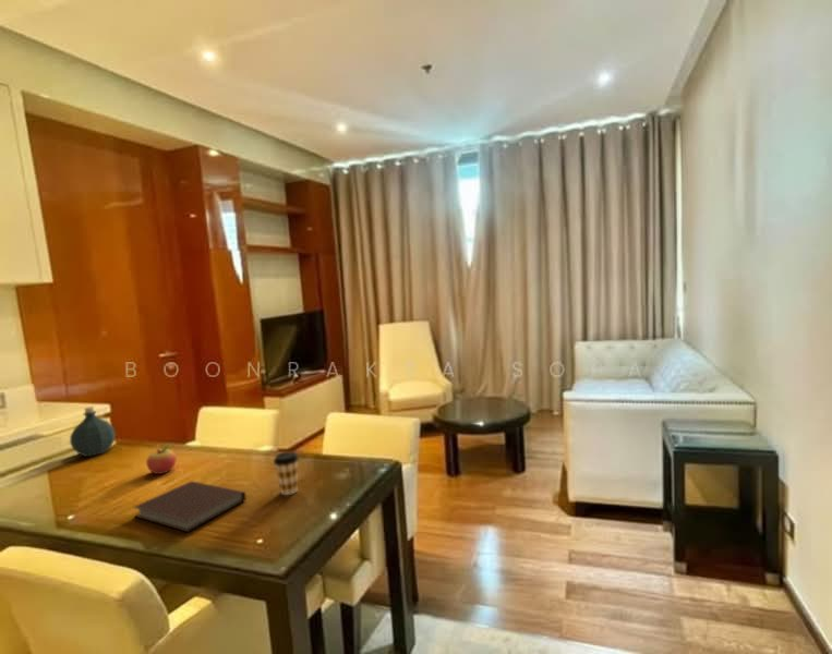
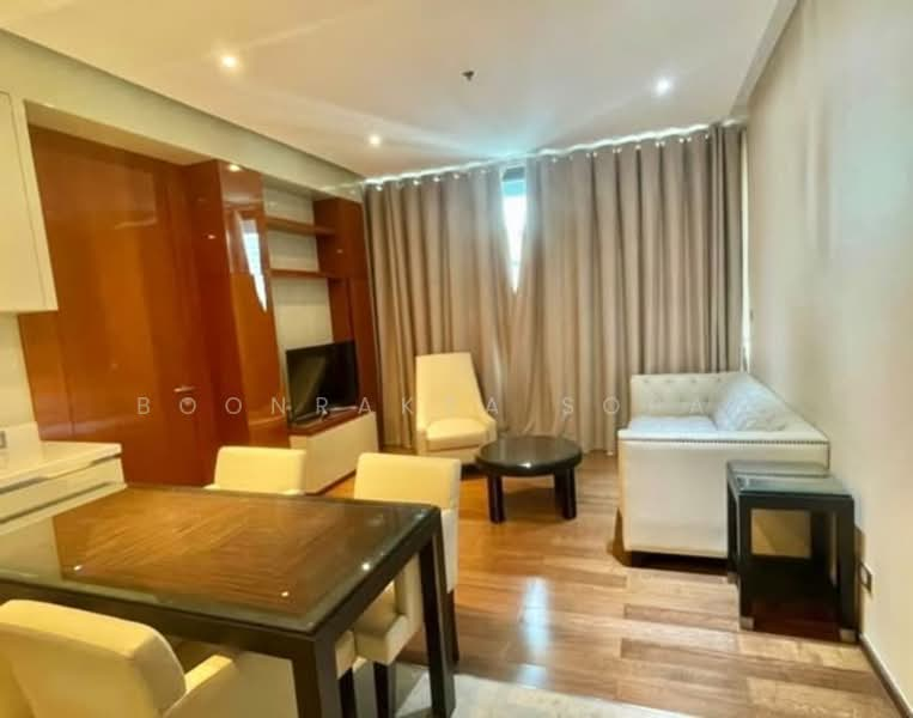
- bottle (92, 429)
- coffee cup (287, 473)
- fruit (160, 459)
- notebook (190, 504)
